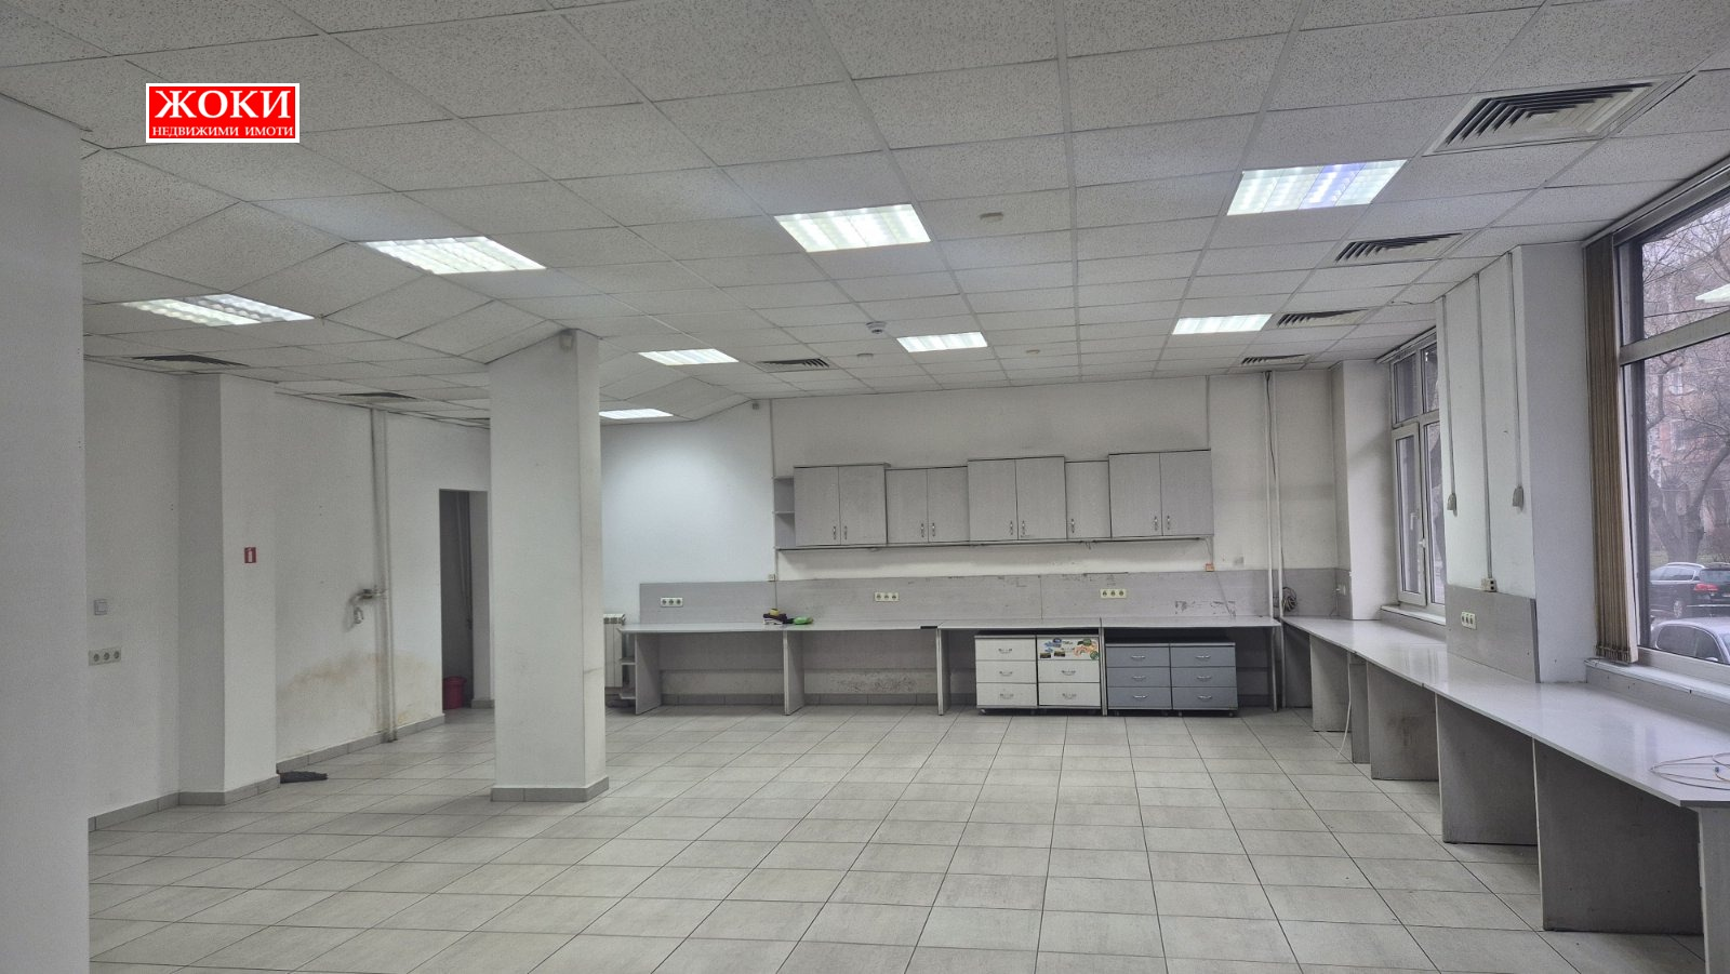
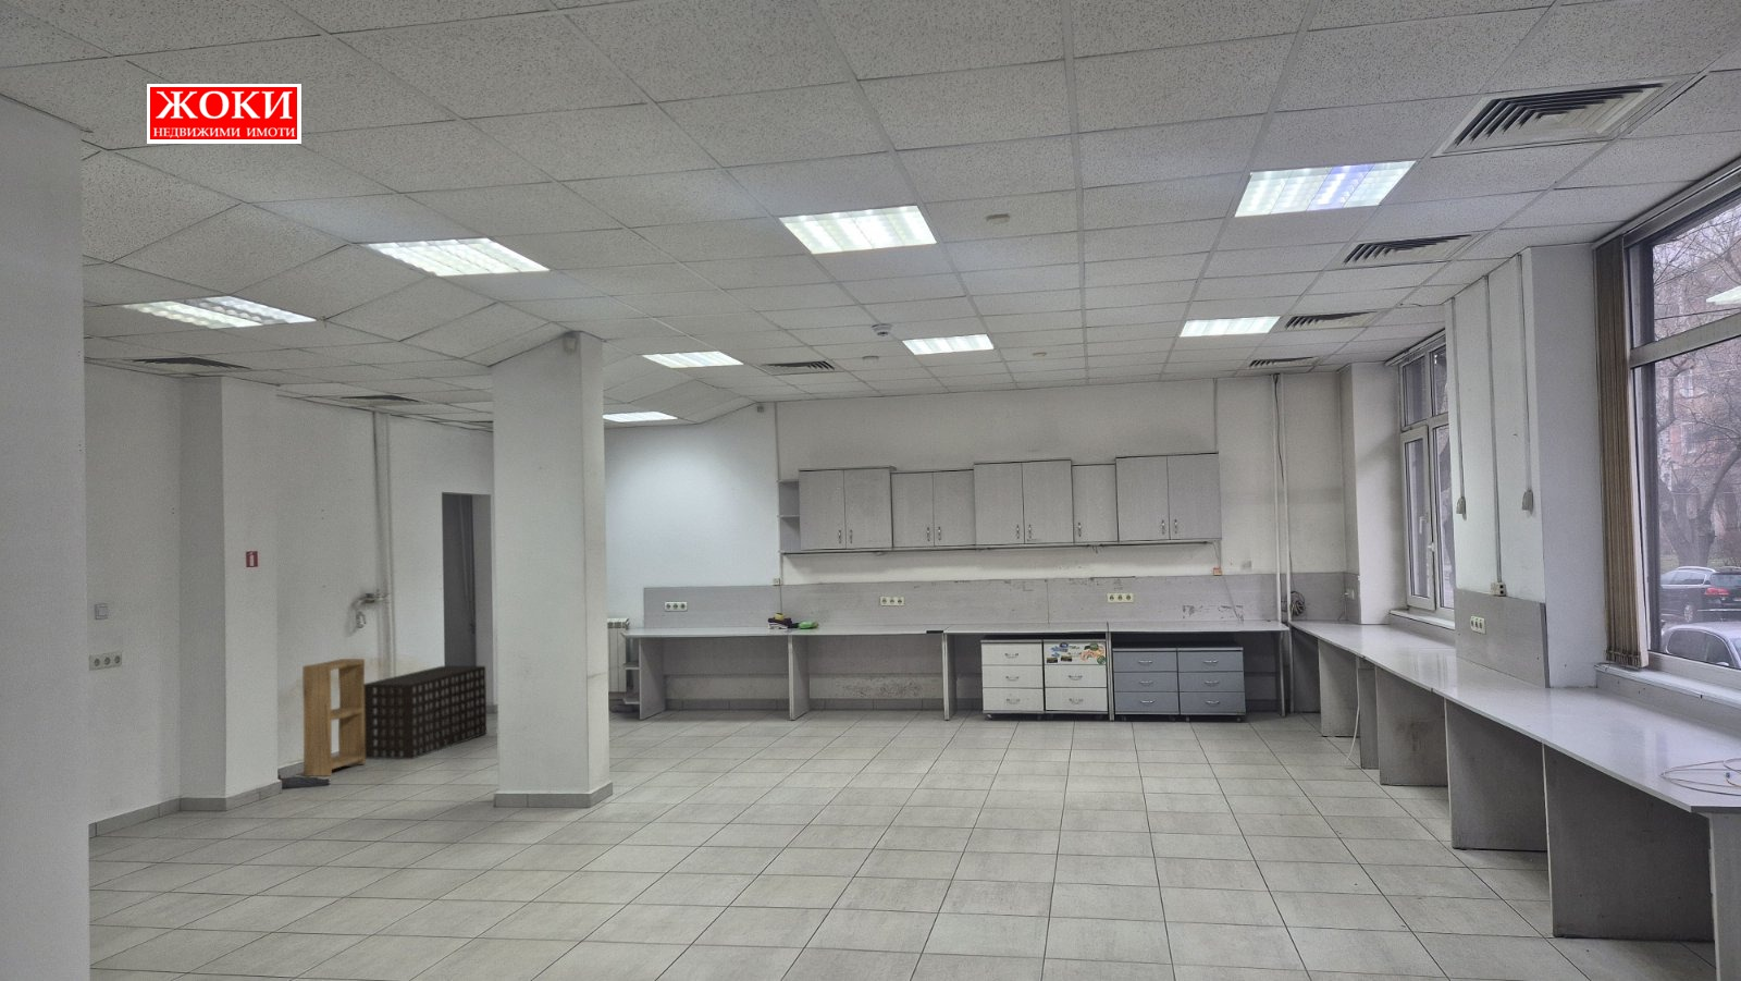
+ architectural model (424, 709)
+ shelving unit (334, 715)
